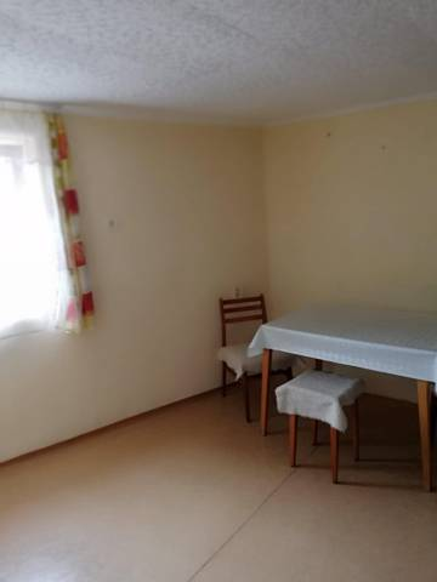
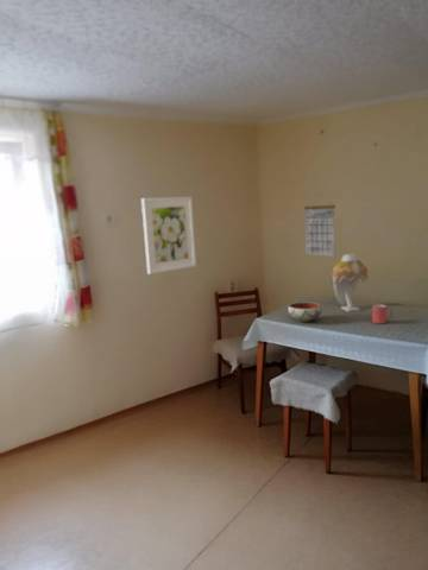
+ bowl (304, 312)
+ calendar (319, 224)
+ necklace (348, 281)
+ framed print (170, 234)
+ mug (382, 314)
